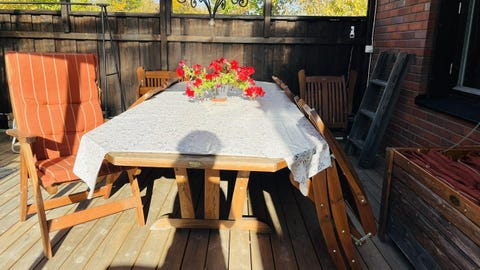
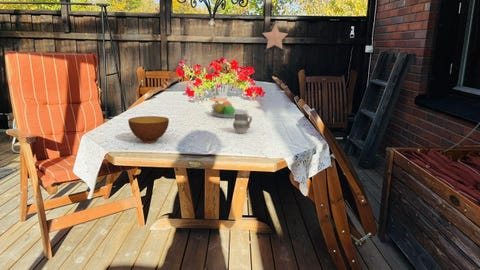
+ decorative star (275, 36)
+ cup (242, 123)
+ bowl (149, 130)
+ fruit bowl (228, 108)
